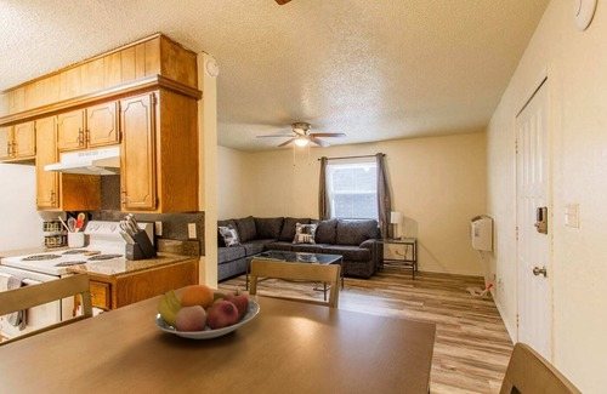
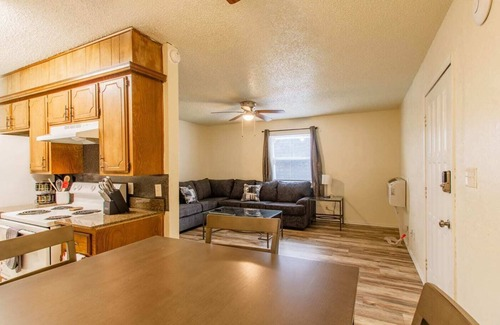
- fruit bowl (209, 307)
